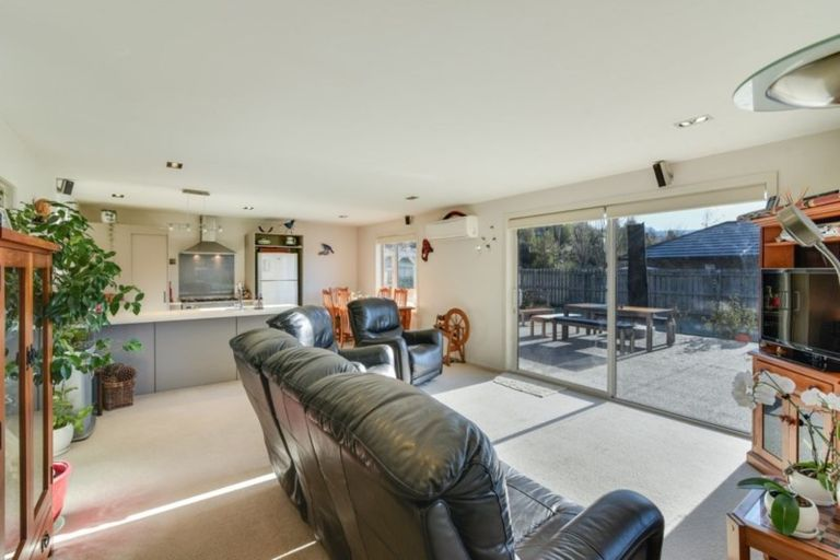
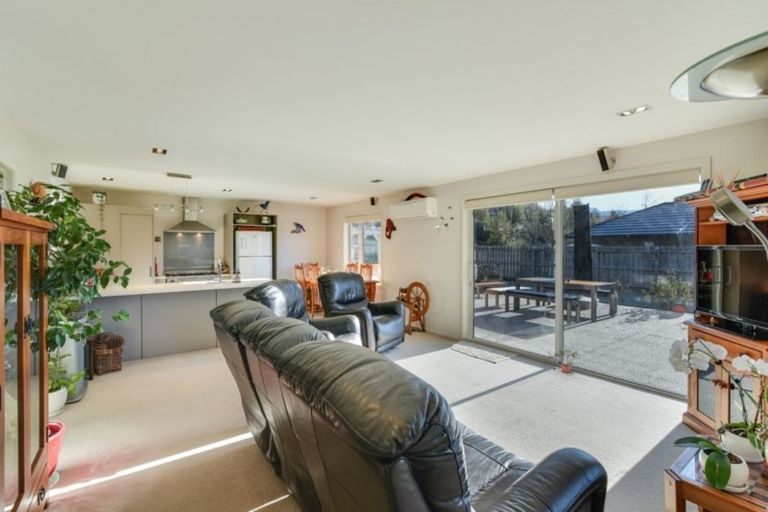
+ potted plant (561, 355)
